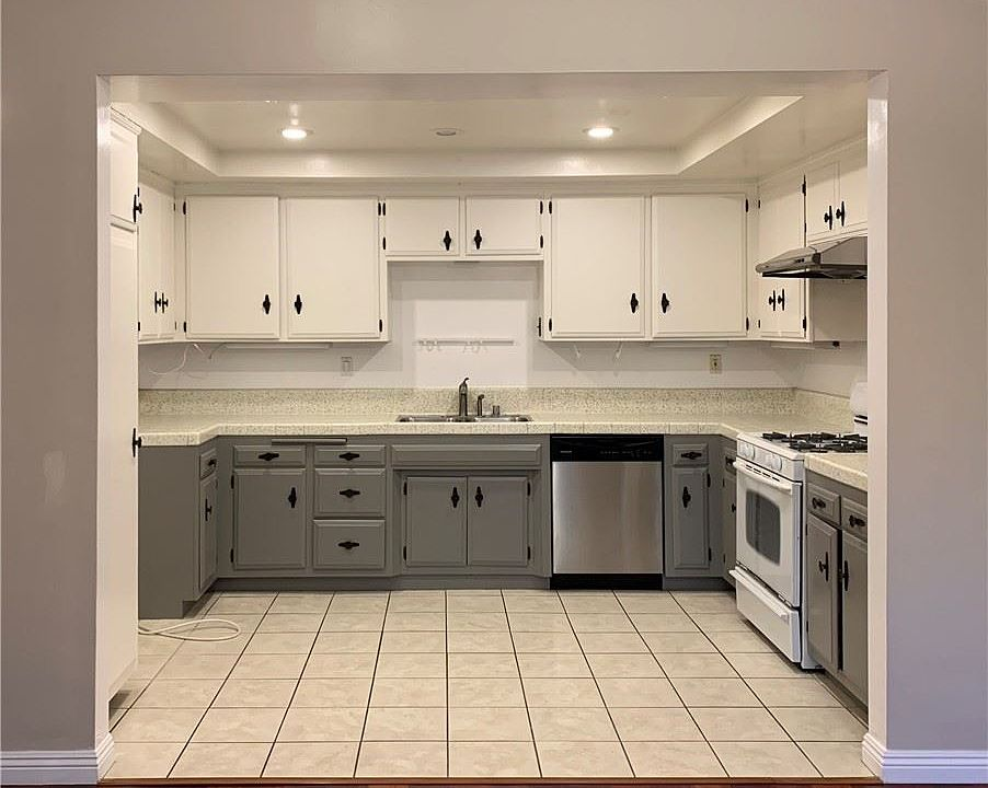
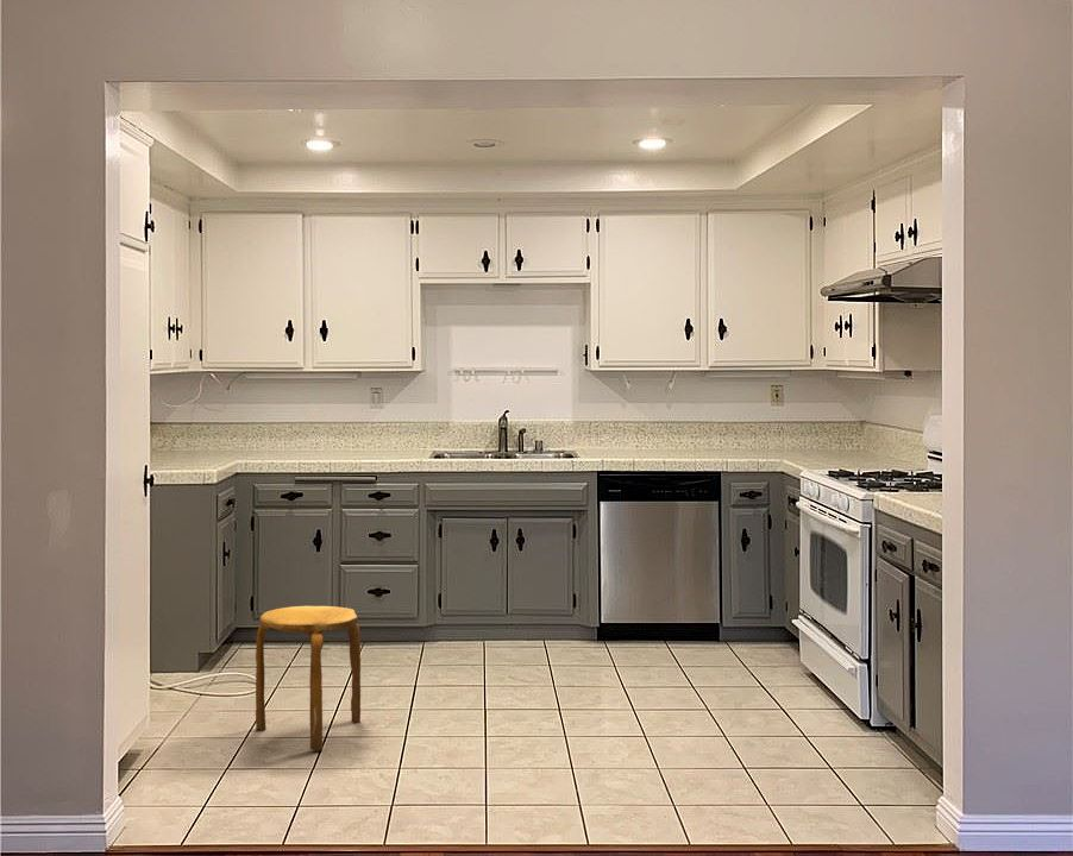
+ stool (315, 672)
